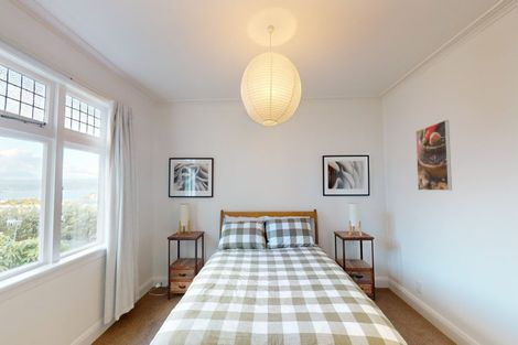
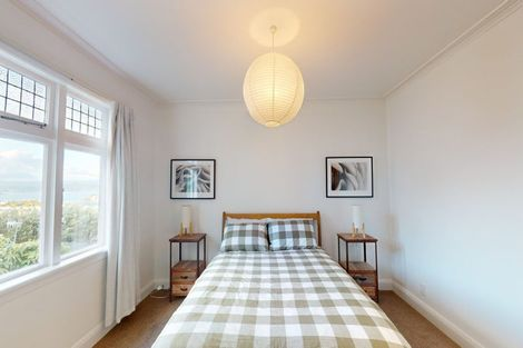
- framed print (432, 158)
